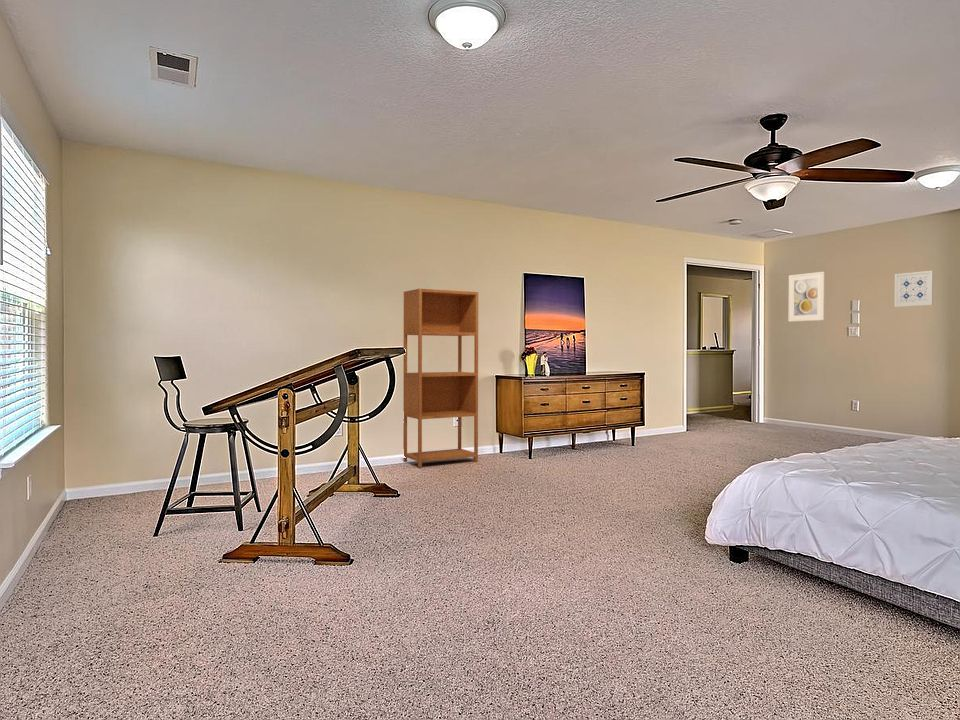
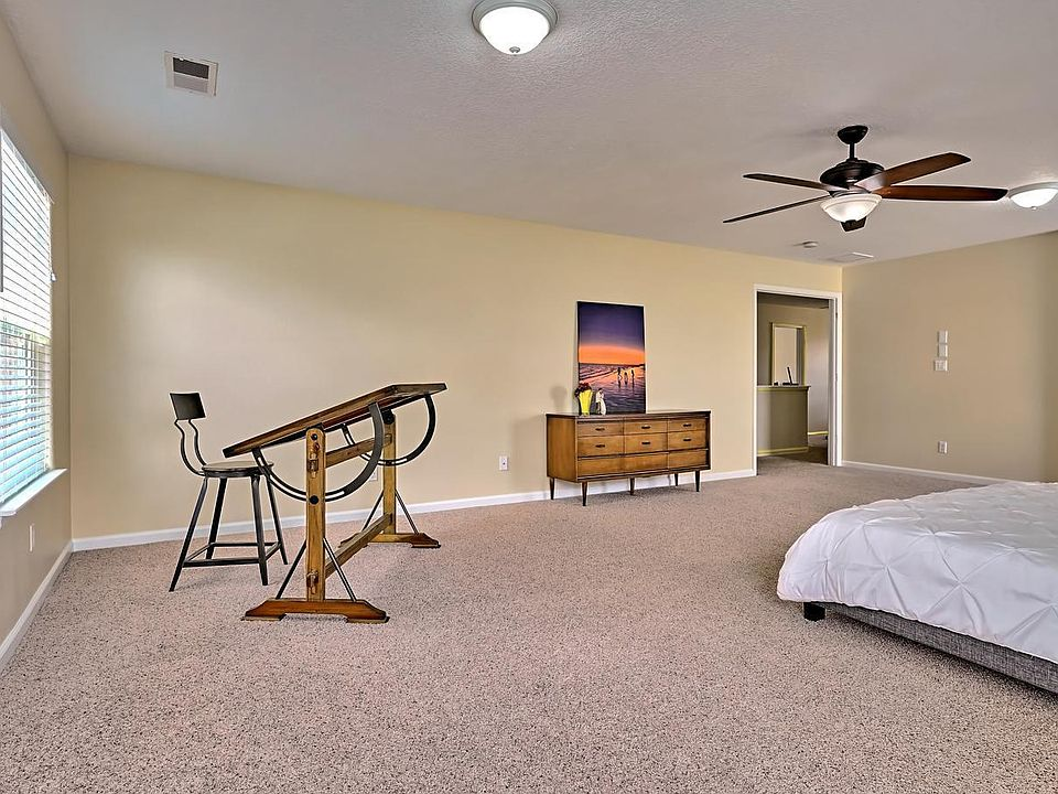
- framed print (805, 297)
- bookcase (440, 376)
- wall art (913, 289)
